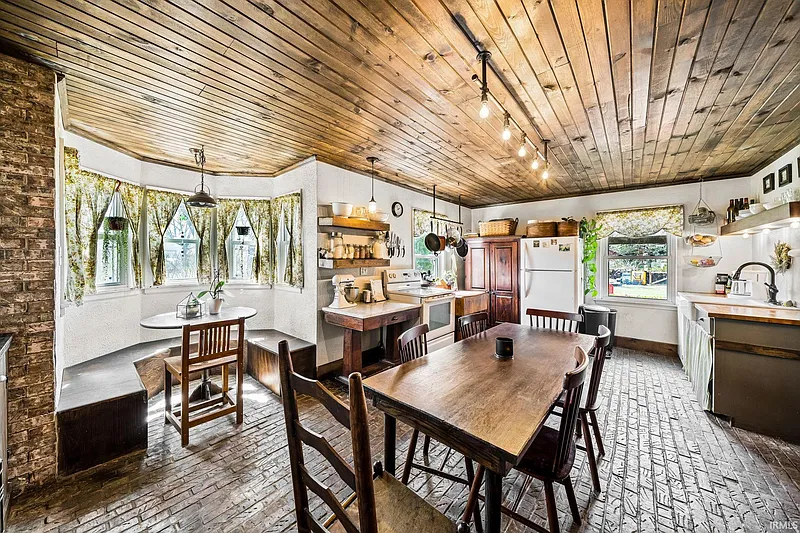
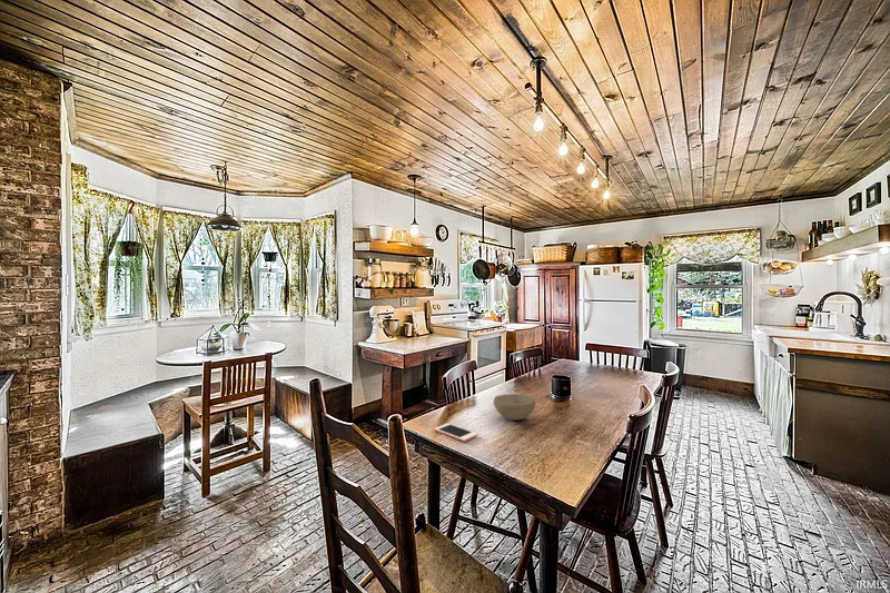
+ cell phone (455, 432)
+ bowl (514, 408)
